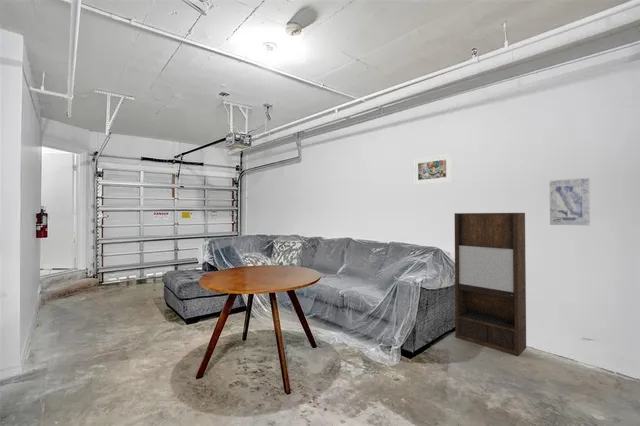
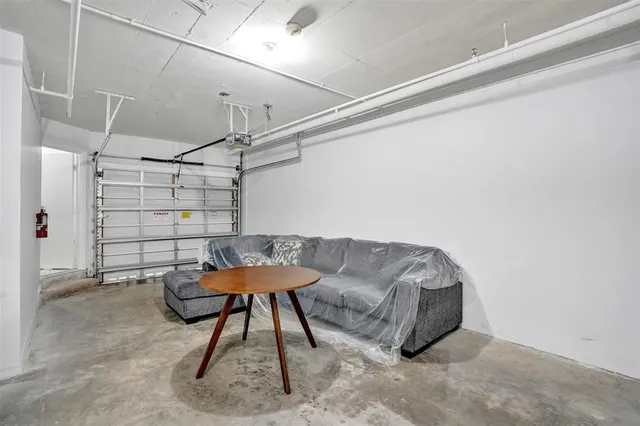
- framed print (431, 170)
- shelving unit (489, 277)
- wall art (569, 202)
